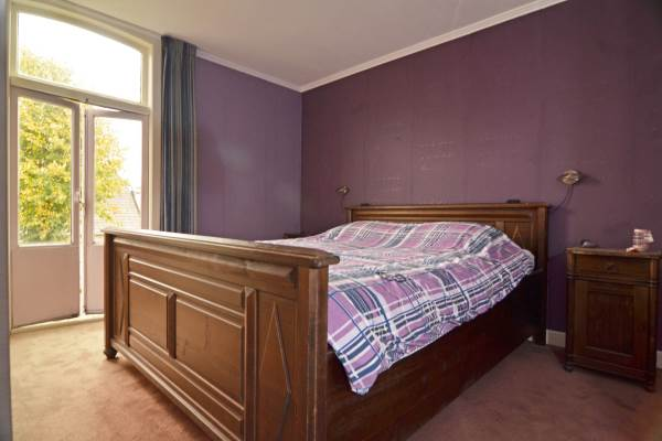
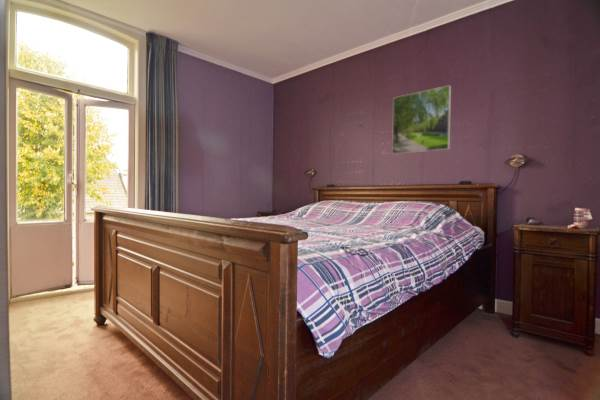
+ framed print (419, 122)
